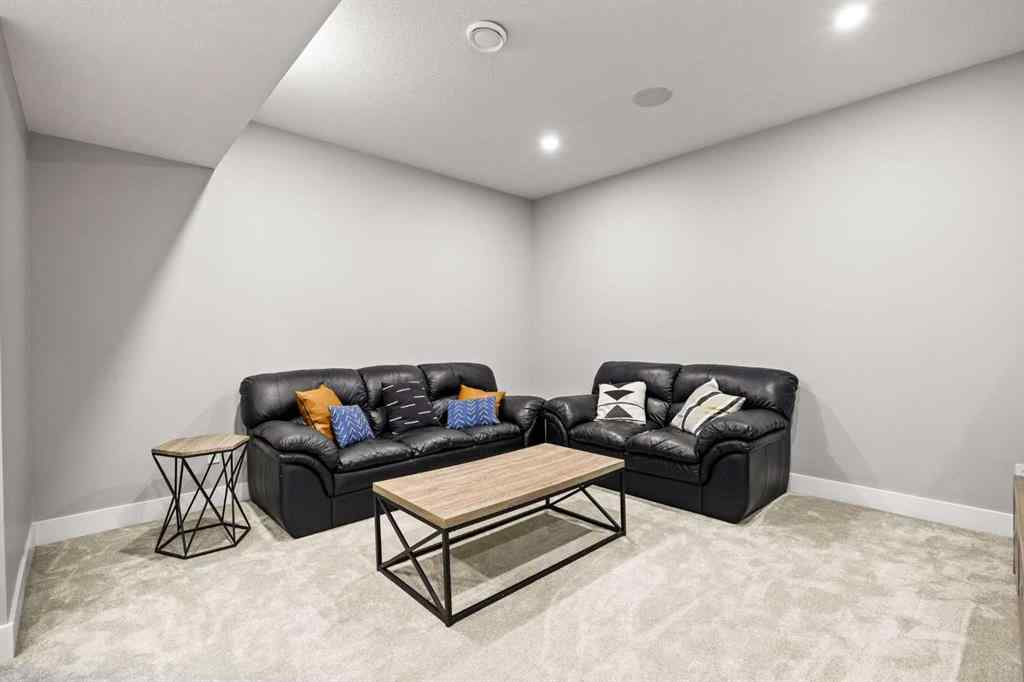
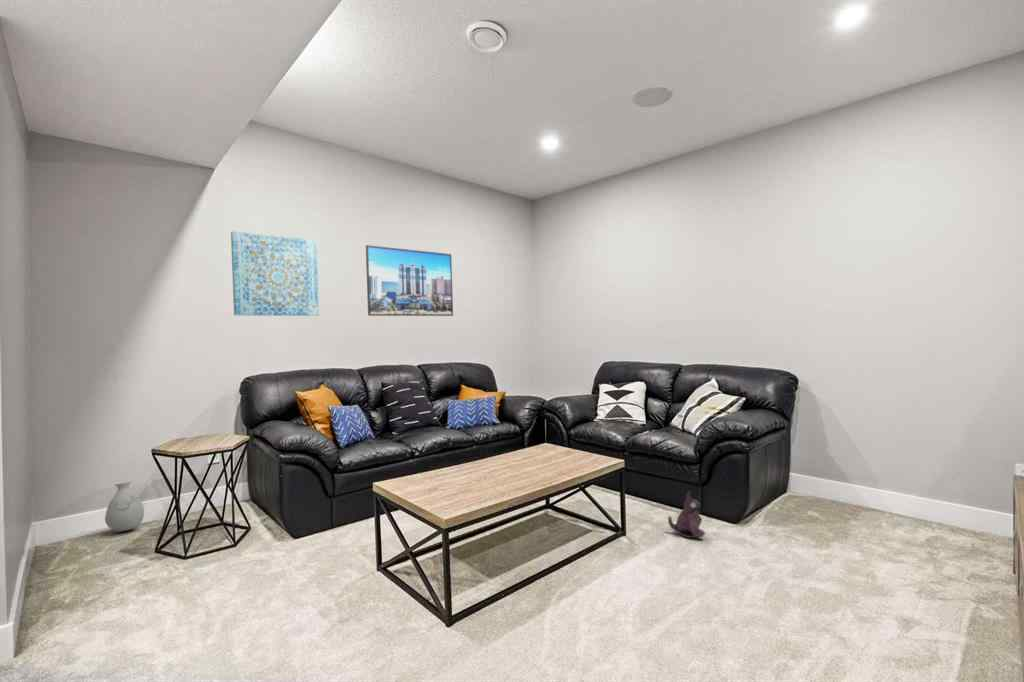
+ vase (124, 506)
+ wall art (277, 275)
+ plush toy (685, 513)
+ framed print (412, 282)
